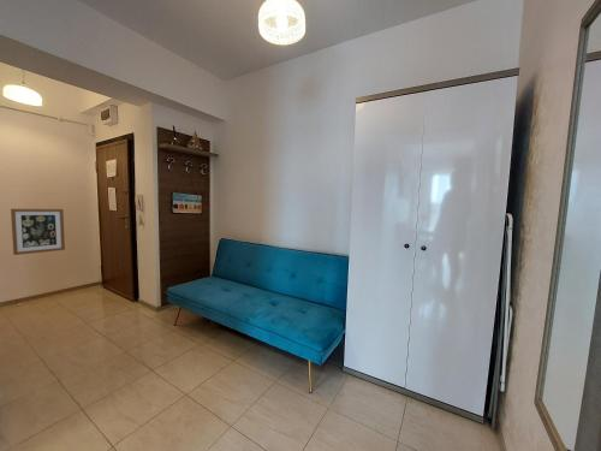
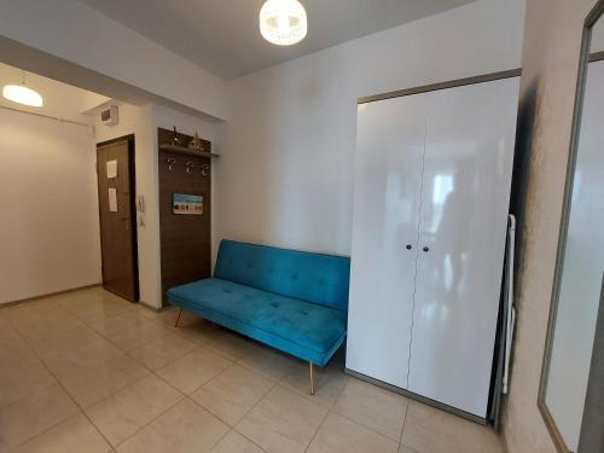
- wall art (40, 230)
